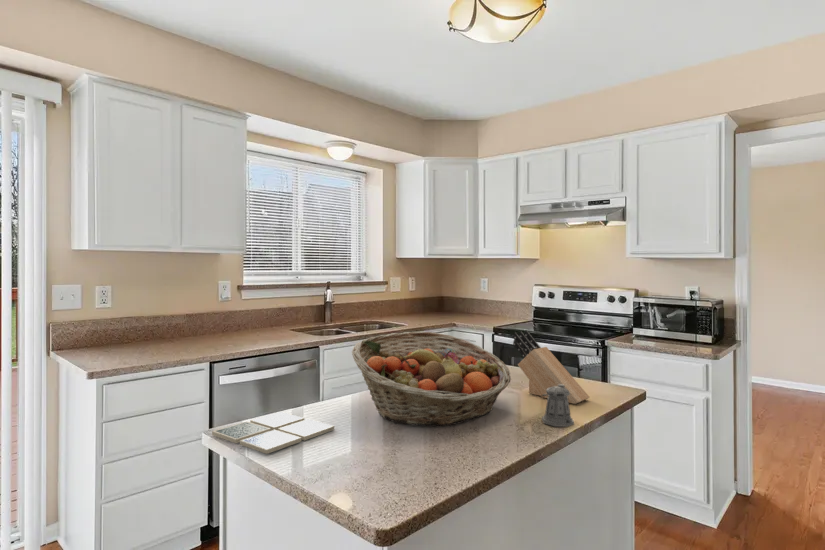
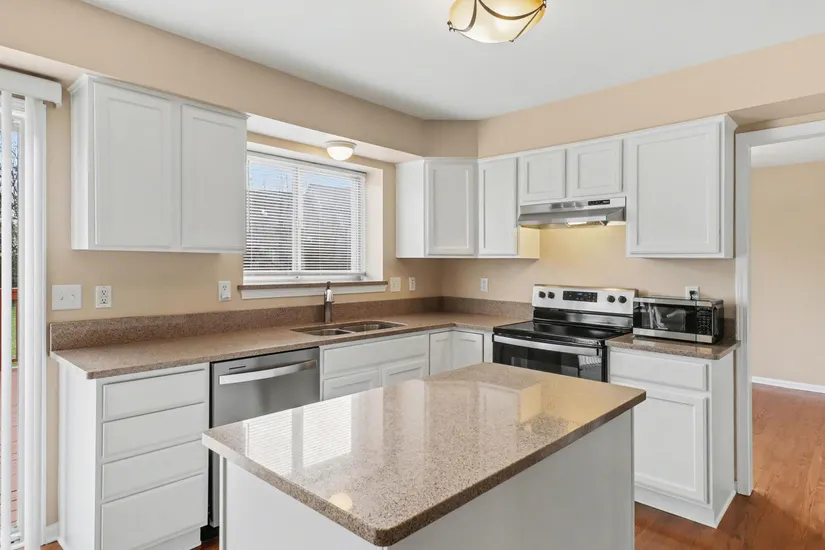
- fruit basket (432, 373)
- knife block (547, 364)
- pepper shaker (555, 404)
- drink coaster (274, 430)
